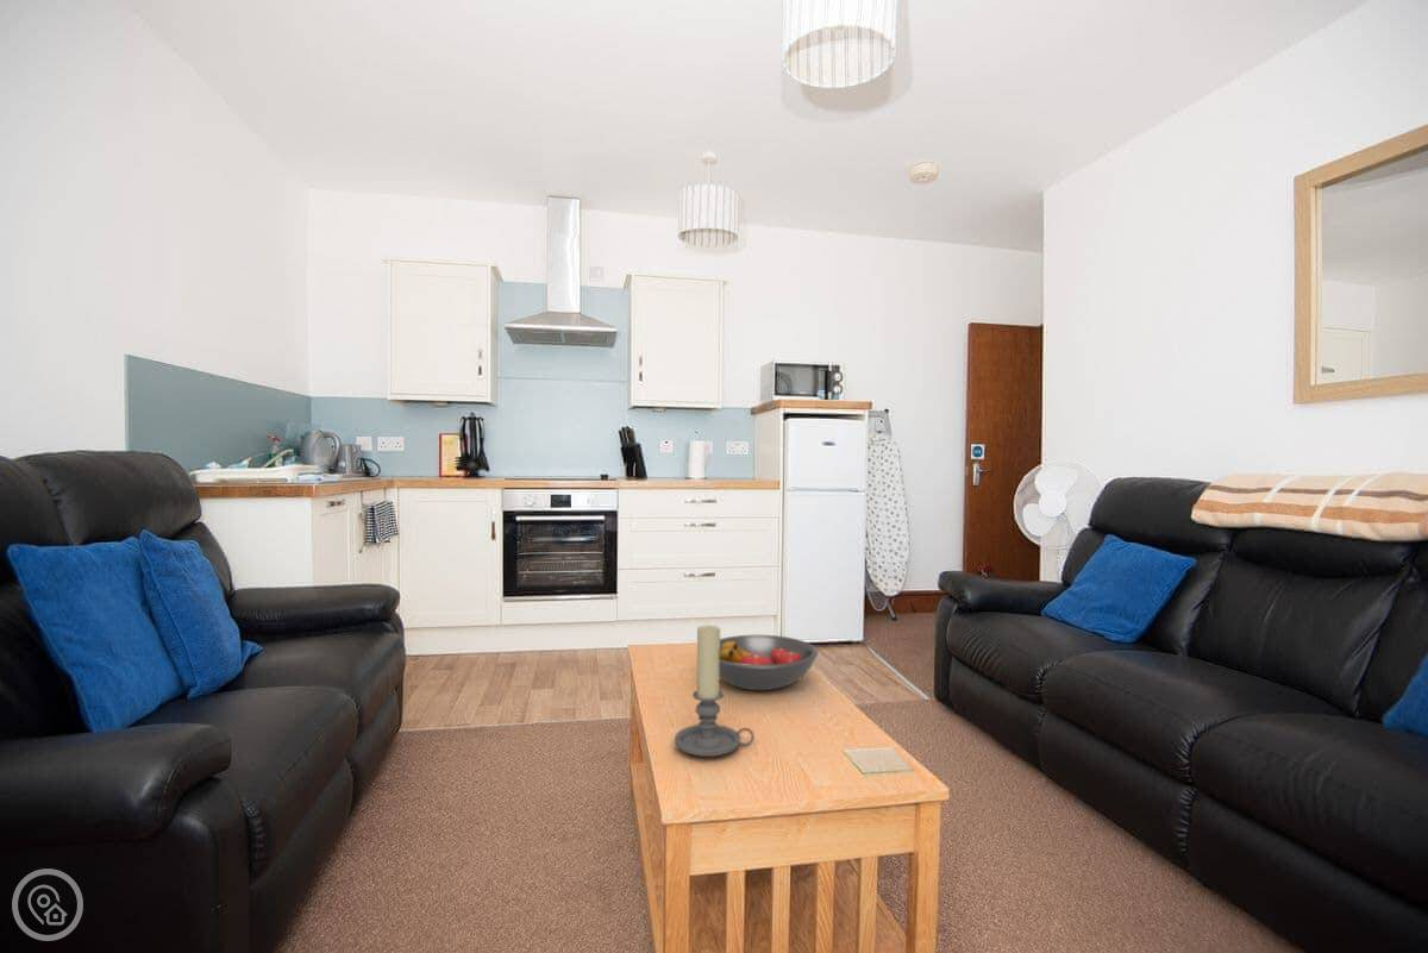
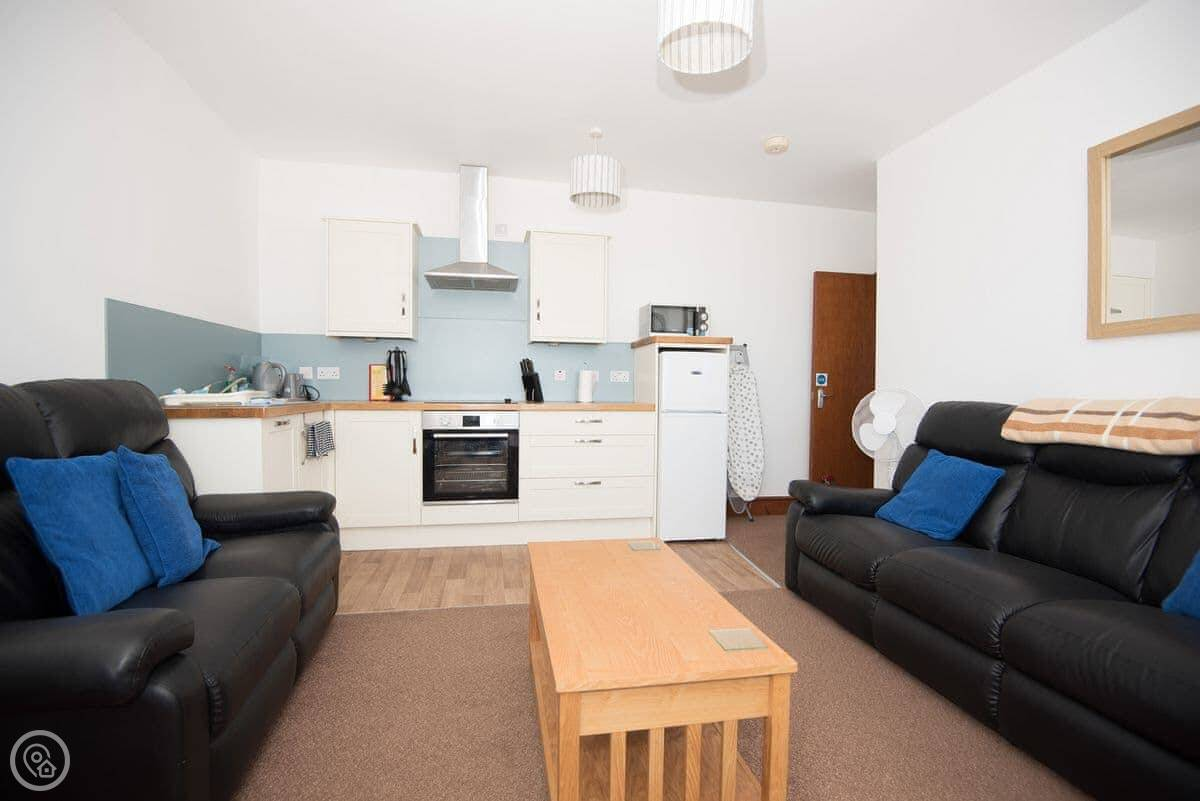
- candle holder (714, 685)
- fruit bowl (759, 660)
